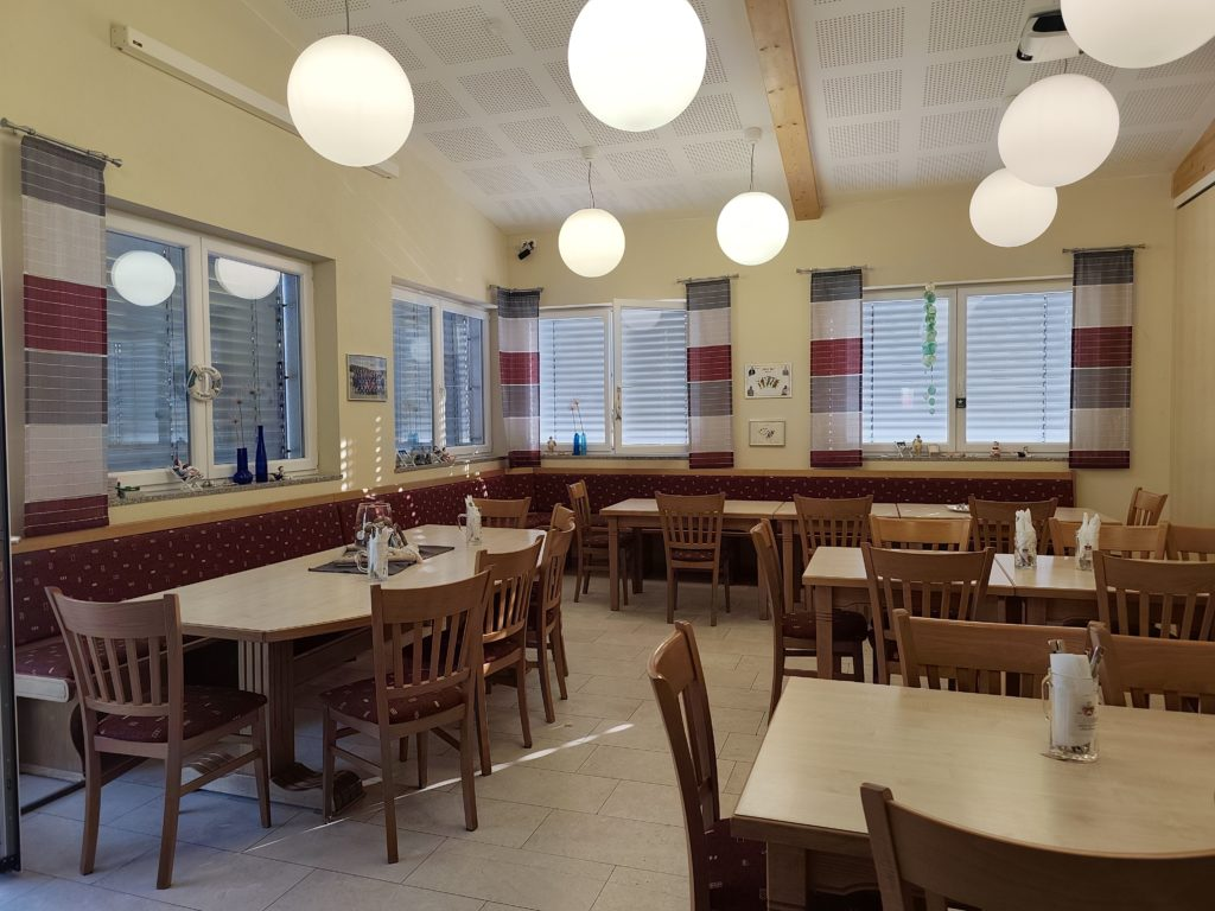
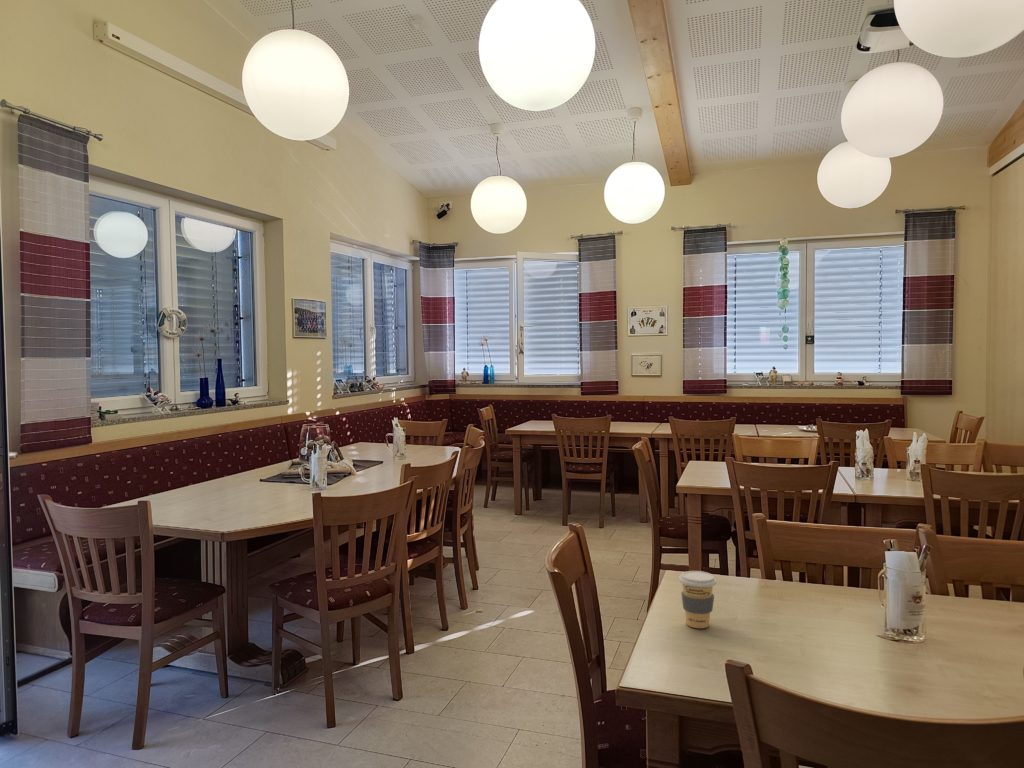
+ coffee cup (697, 599)
